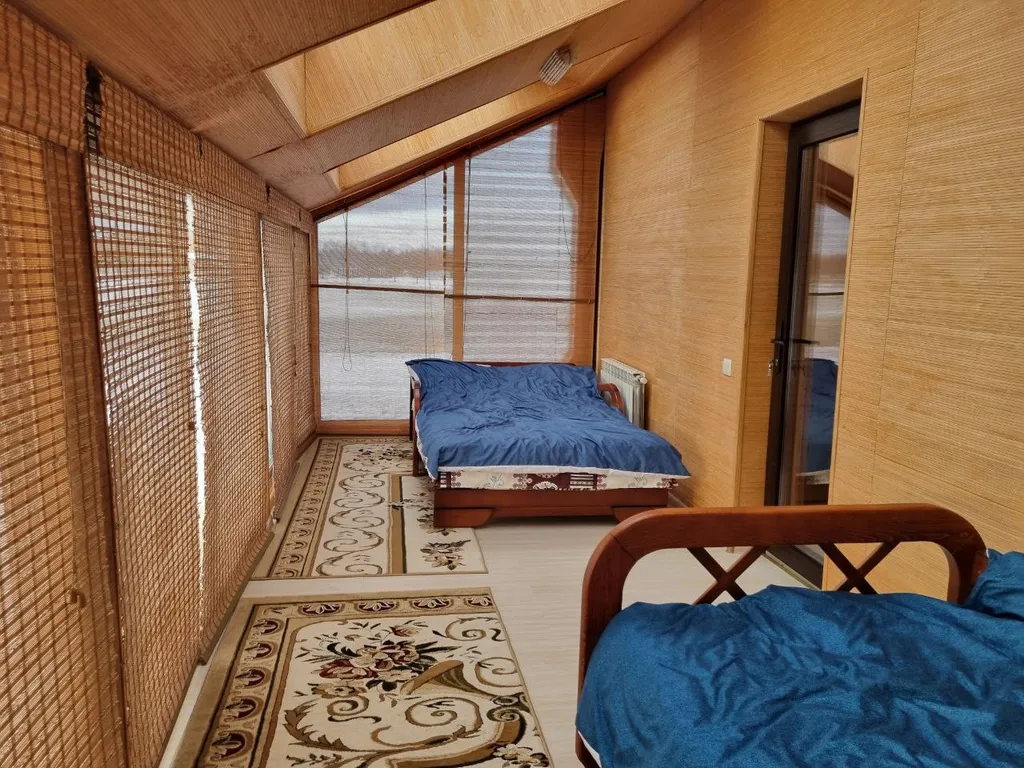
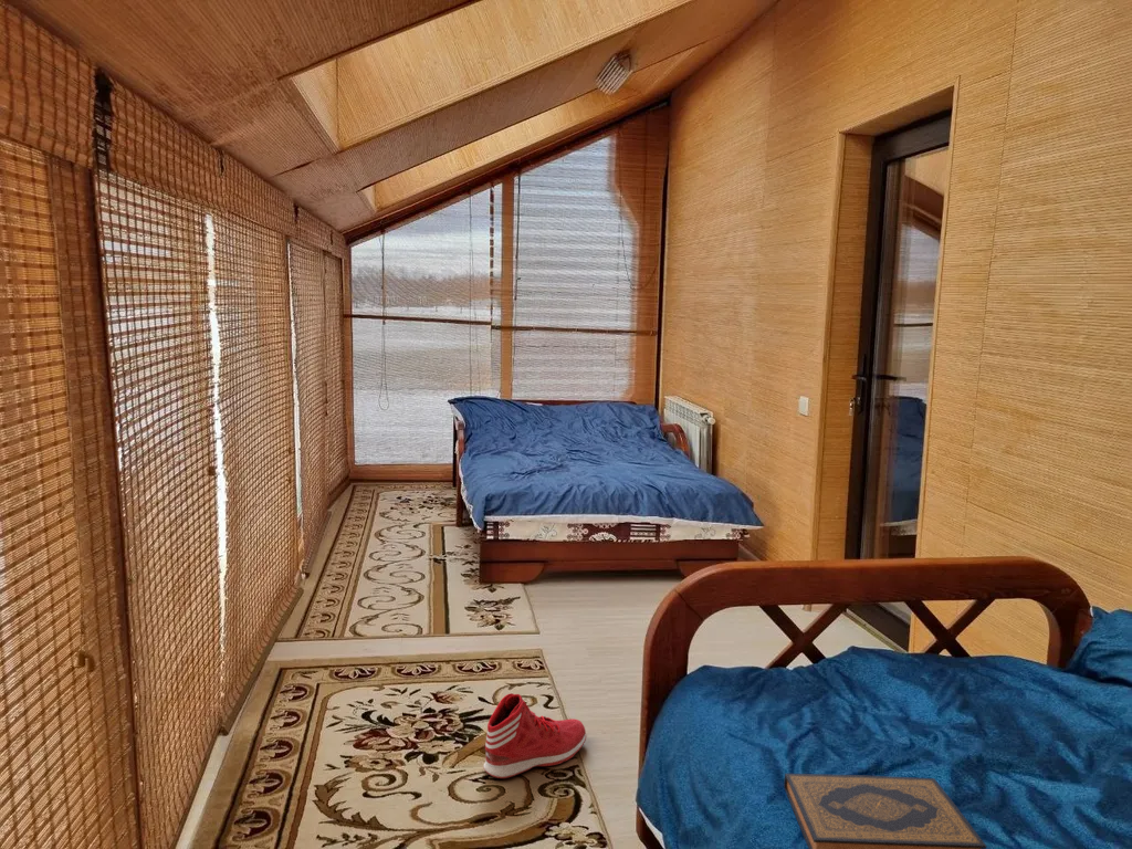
+ sneaker (536, 724)
+ hardback book (877, 815)
